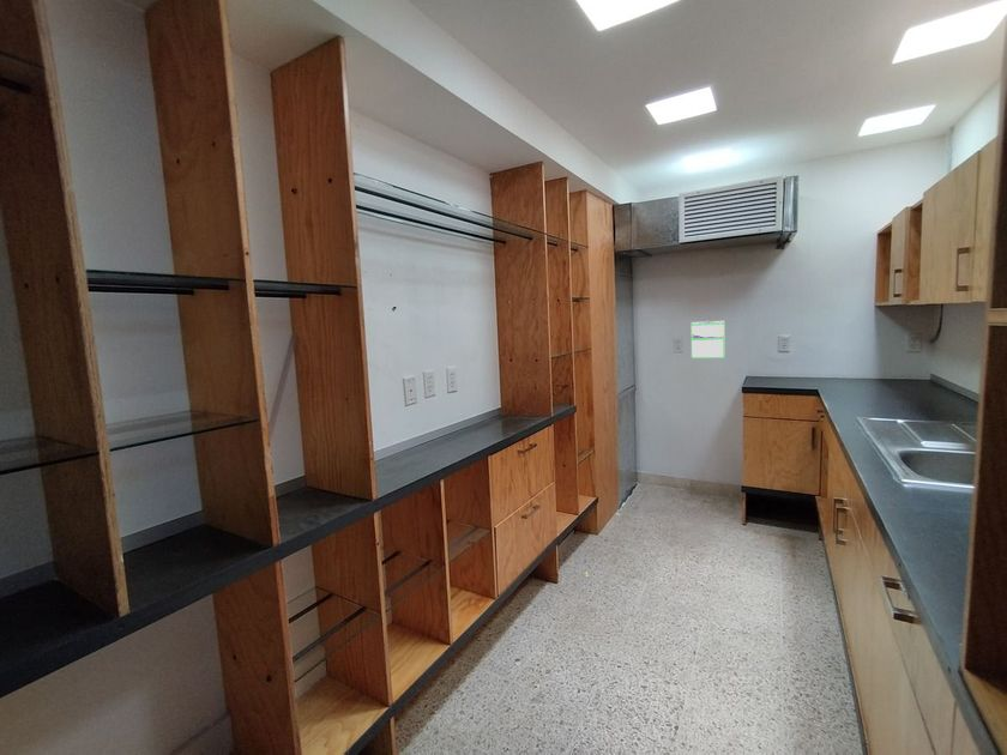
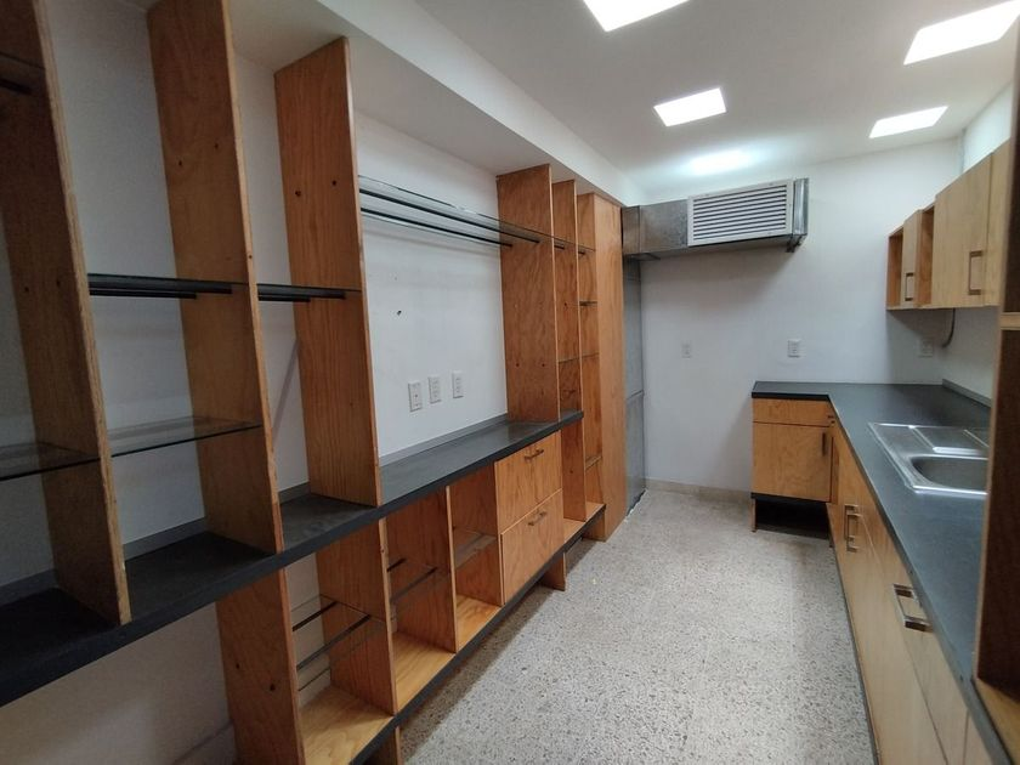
- calendar (707, 339)
